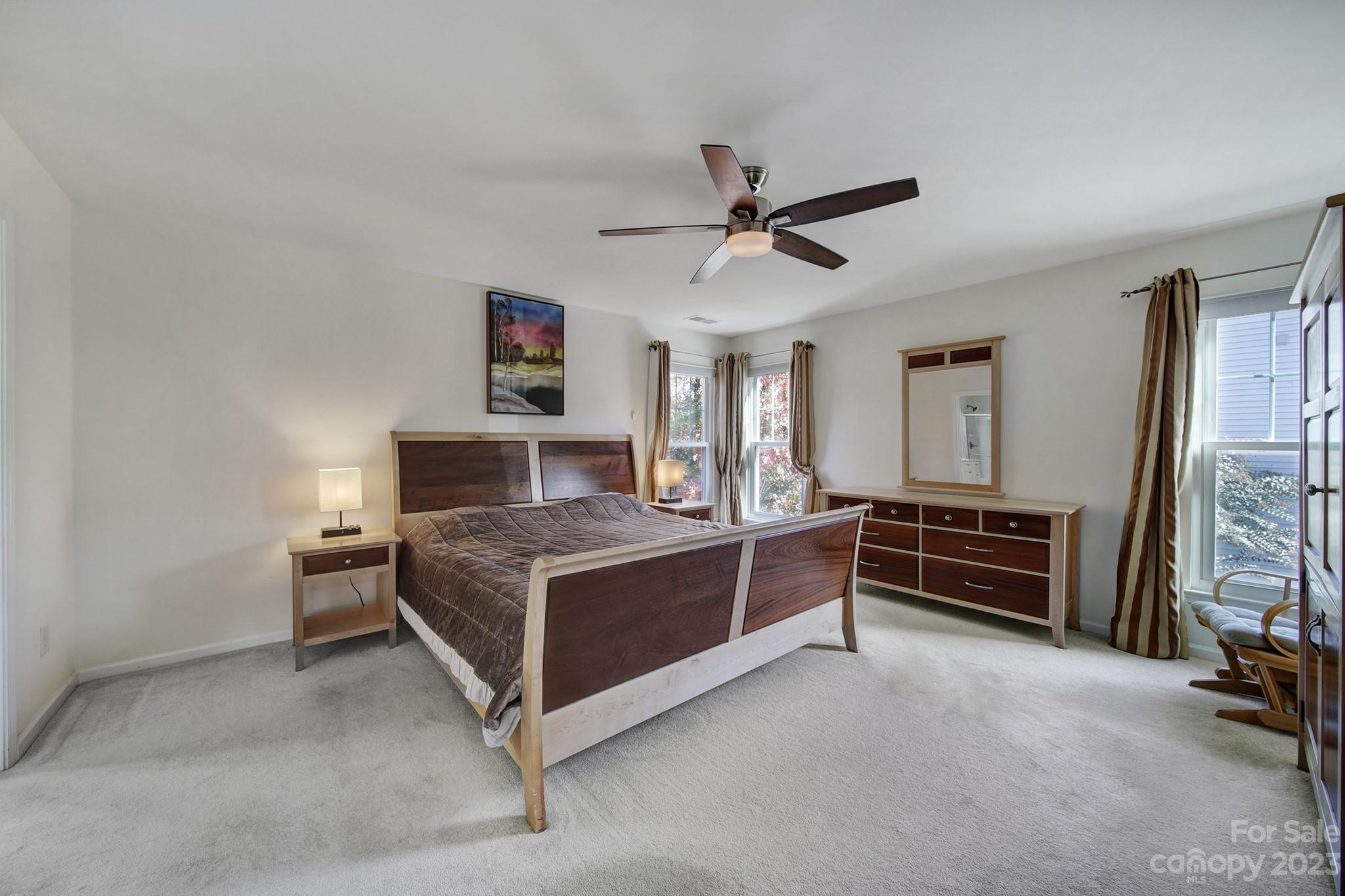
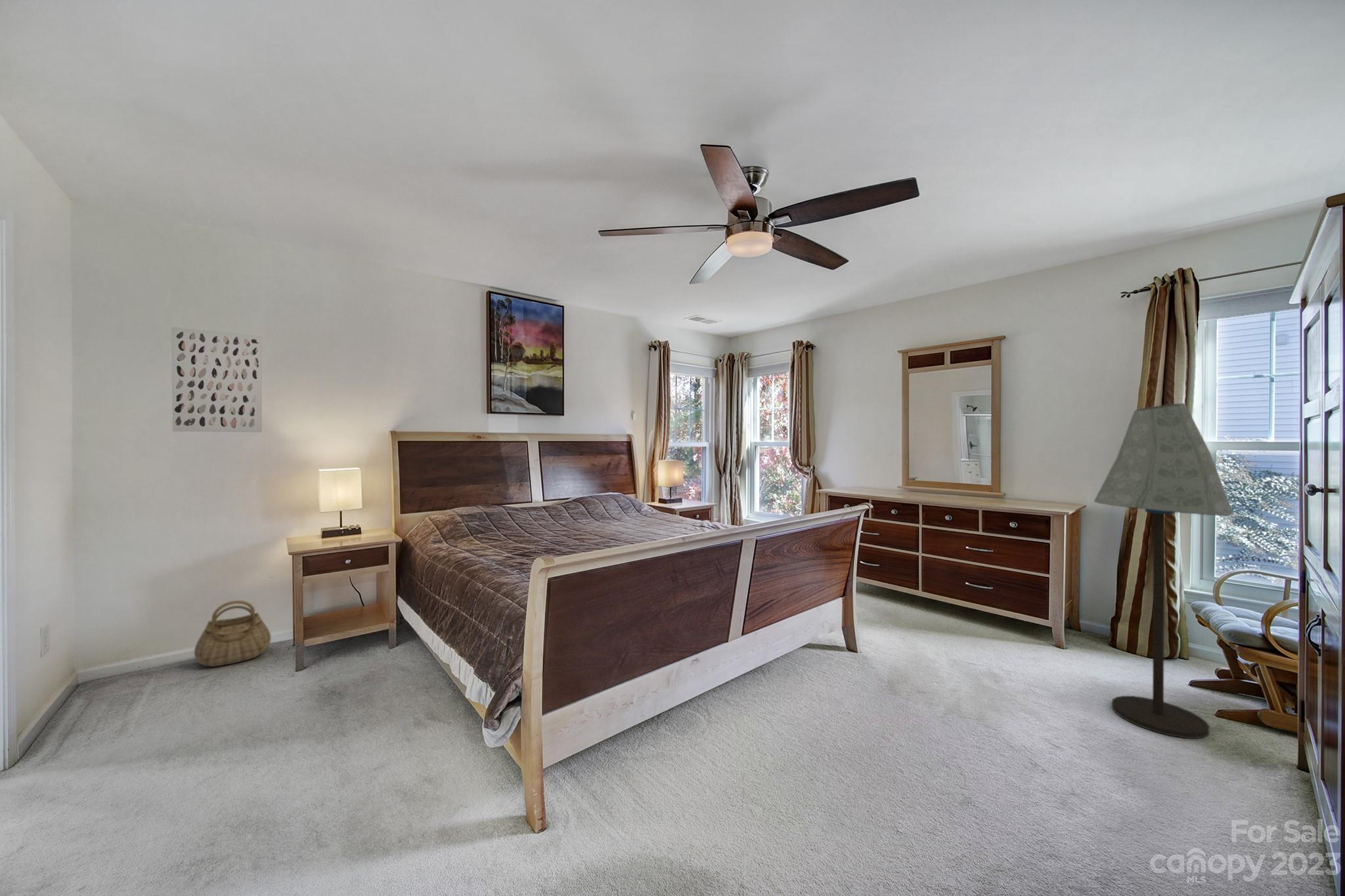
+ basket (234, 631)
+ wall art (219, 382)
+ floor lamp (1158, 561)
